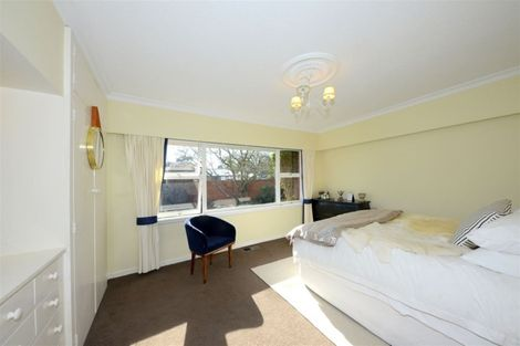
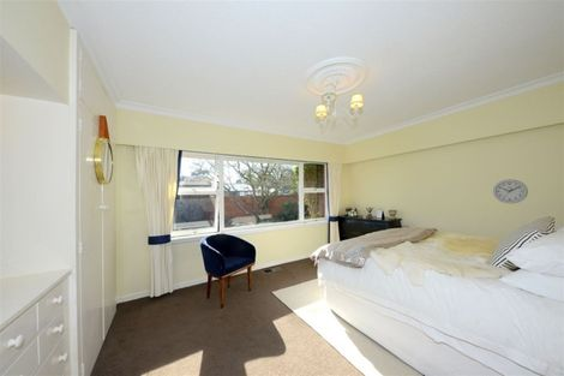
+ wall clock (509, 191)
